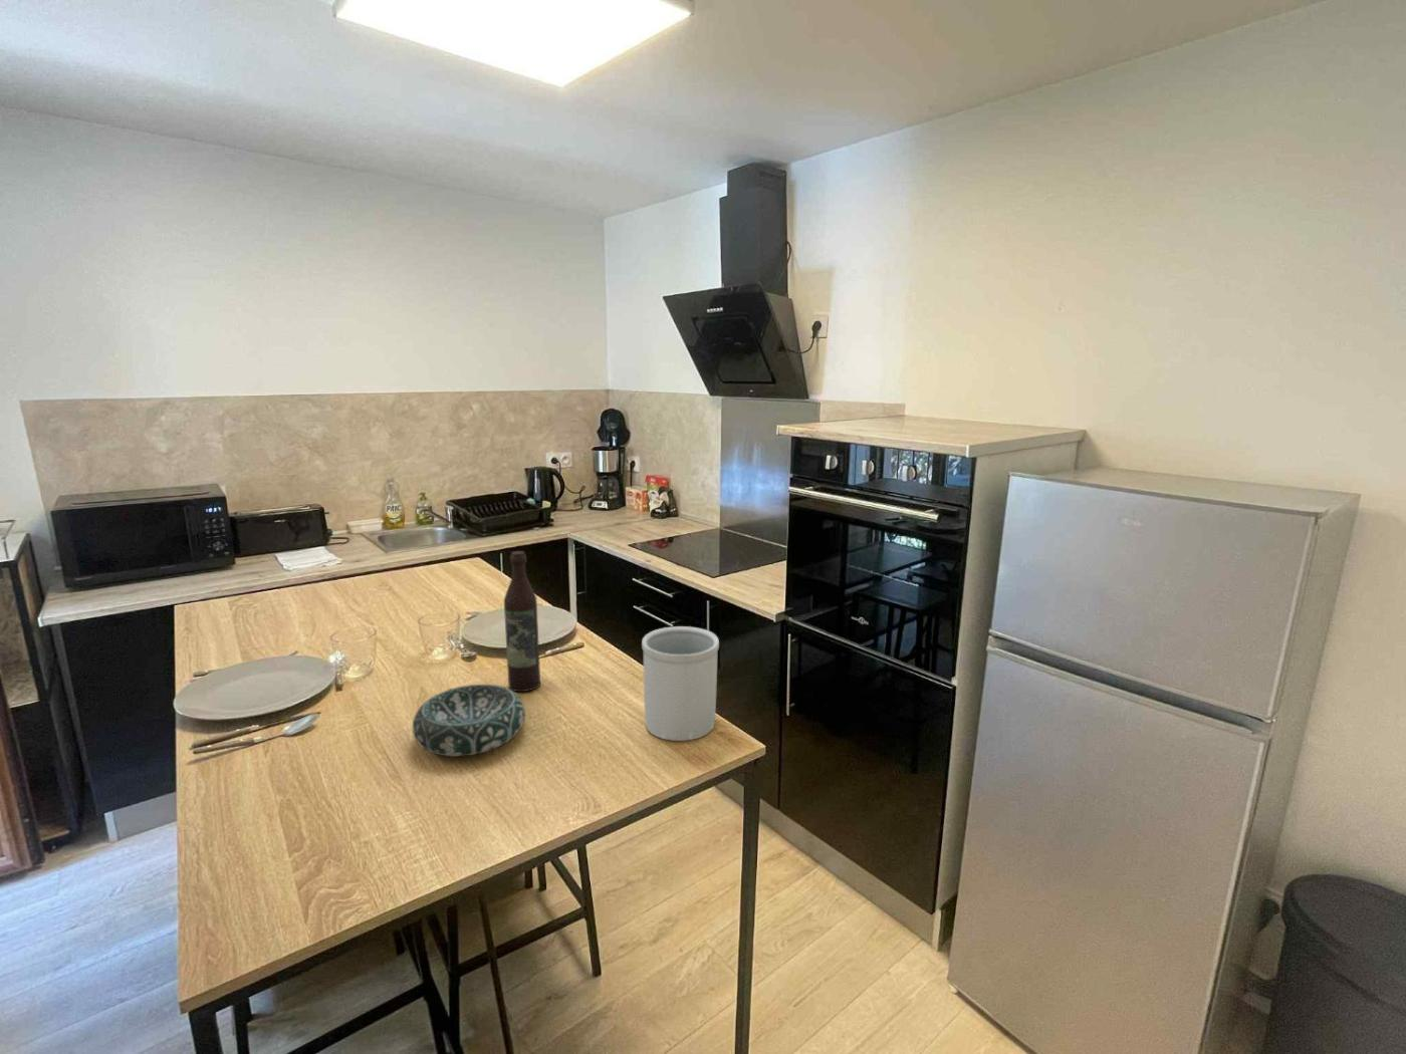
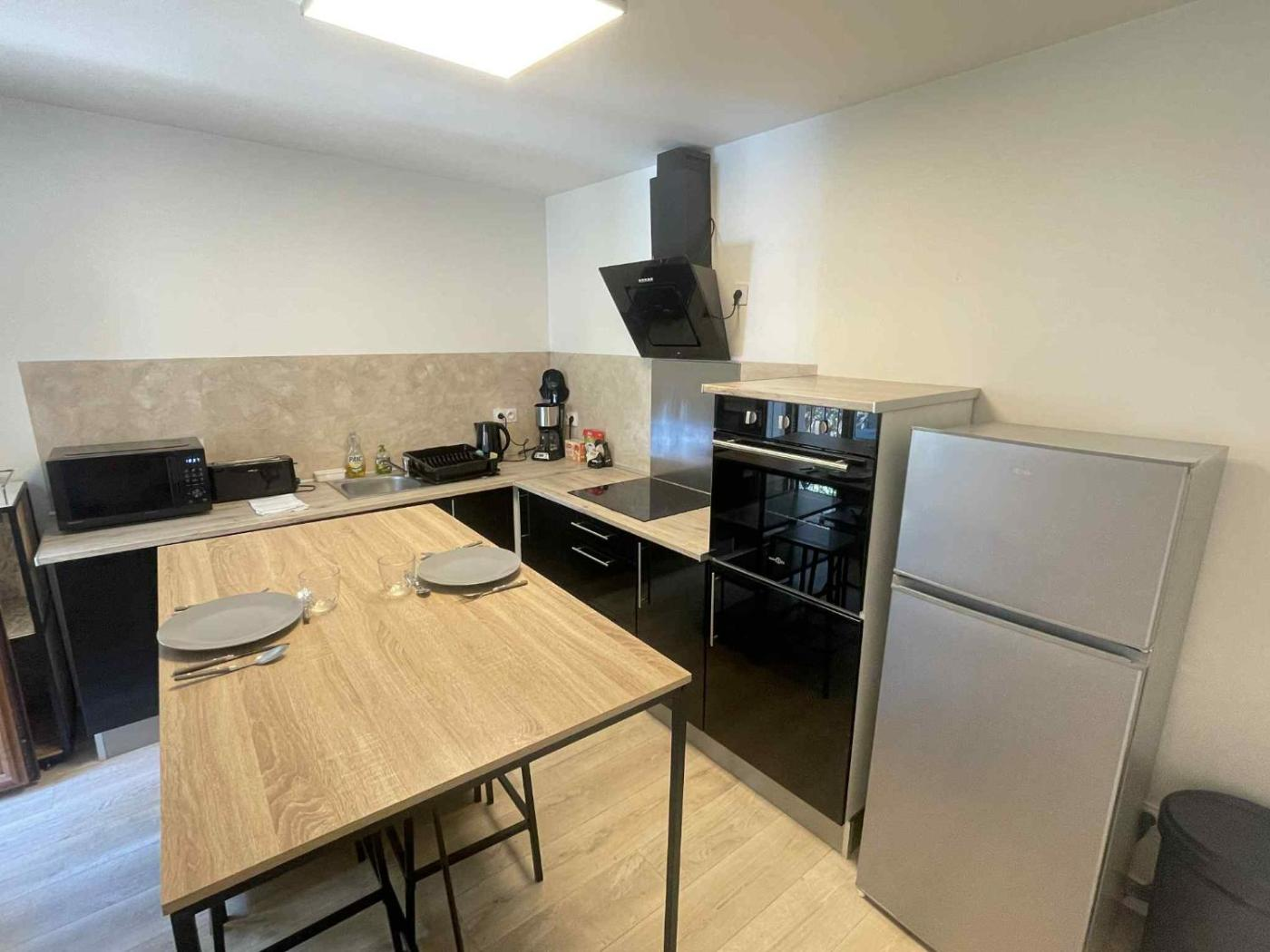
- utensil holder (680, 682)
- decorative bowl (471, 719)
- wine bottle (521, 619)
